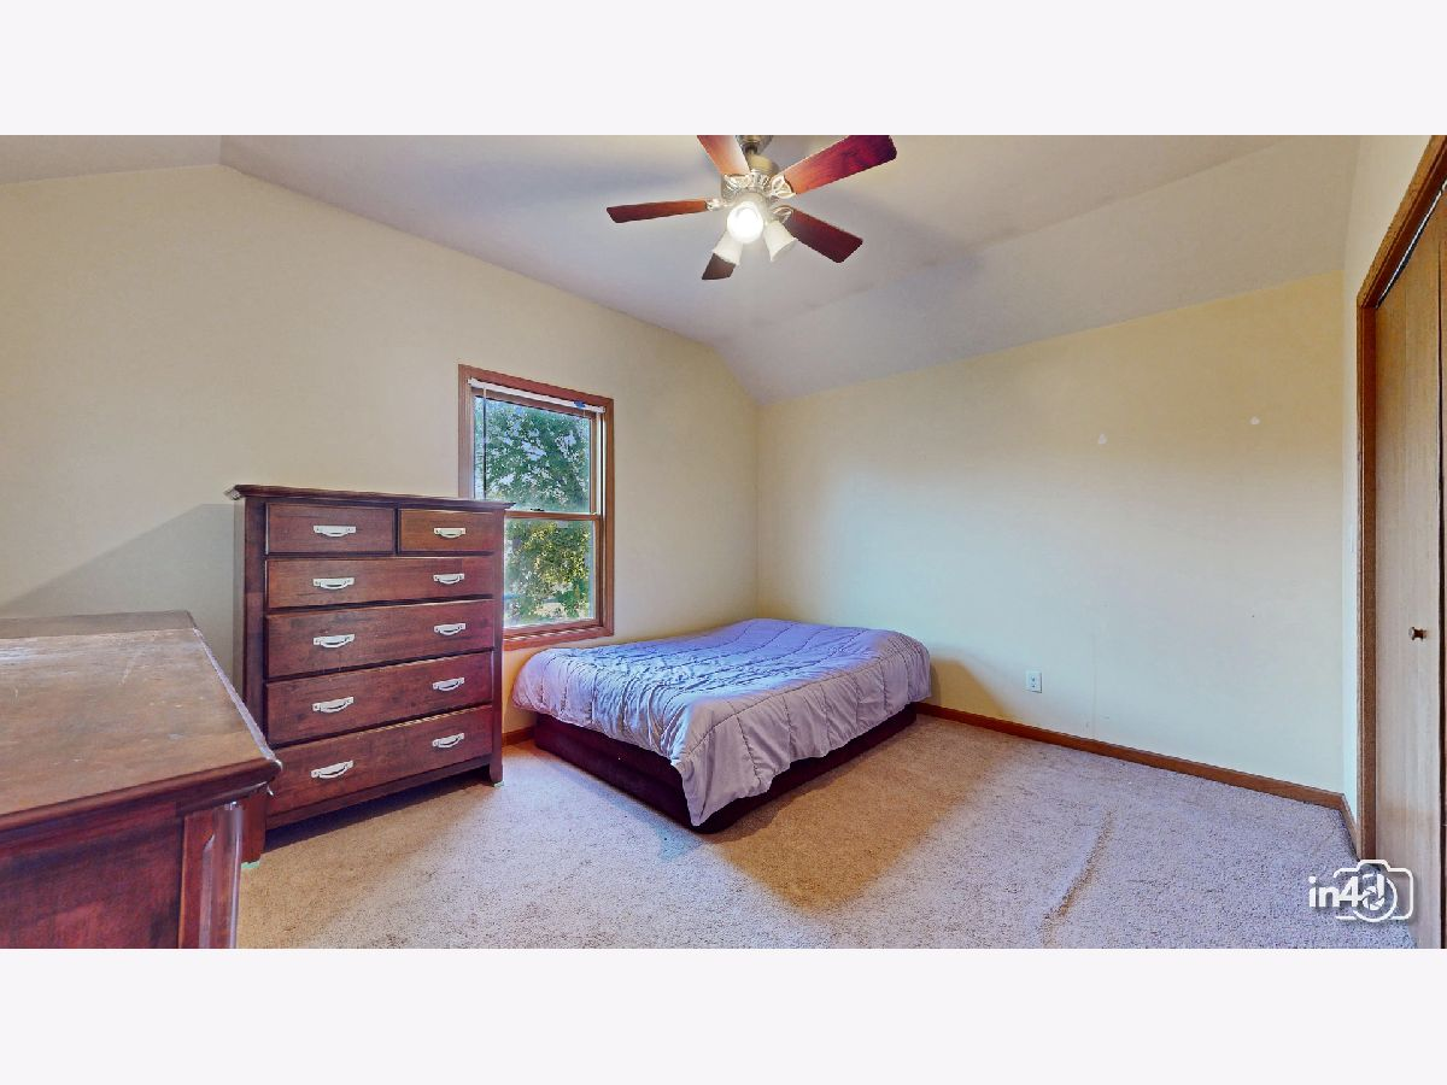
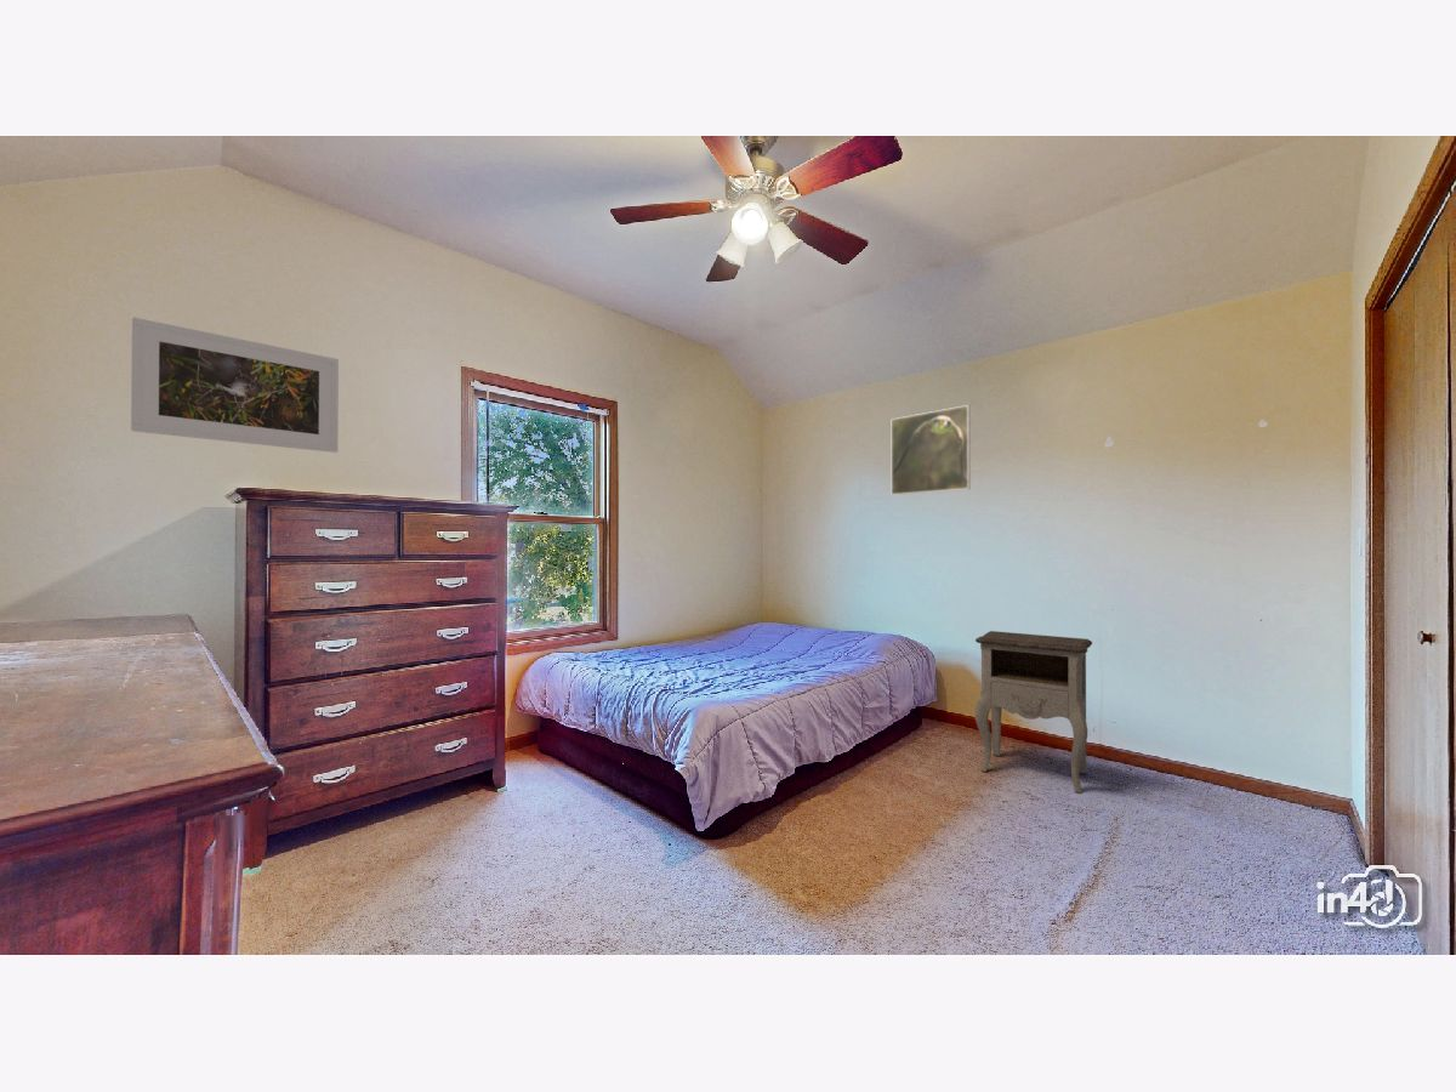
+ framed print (928, 451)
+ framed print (244, 391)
+ nightstand (1033, 705)
